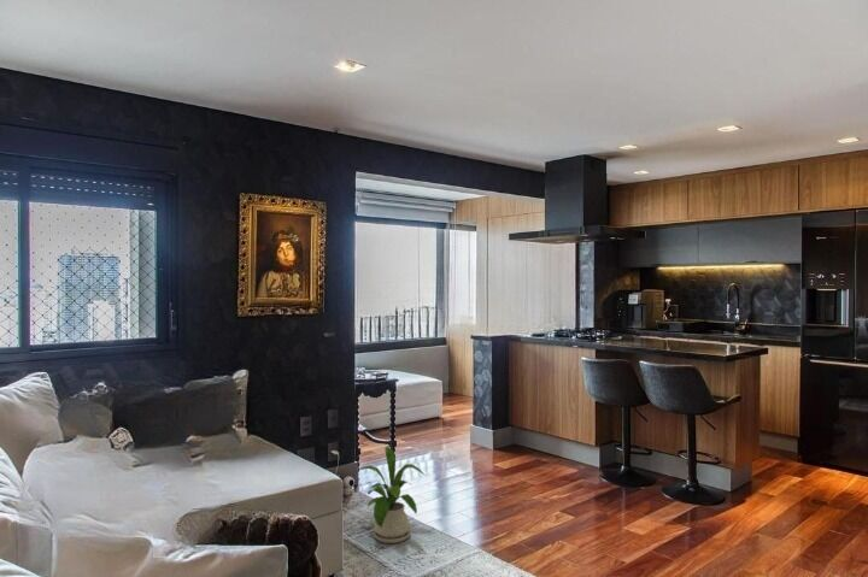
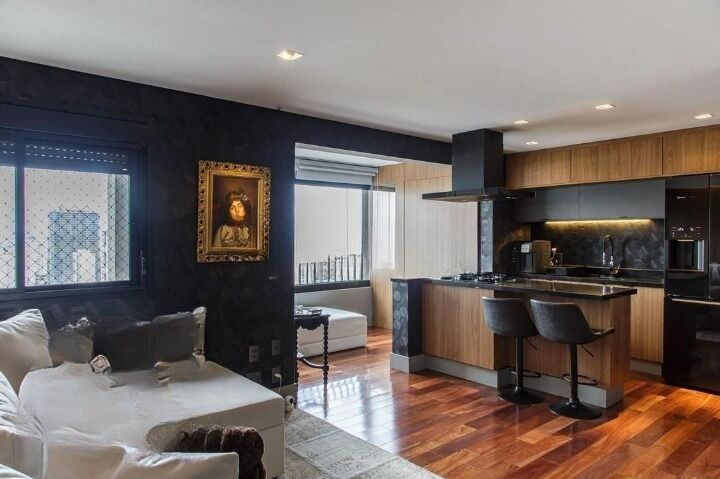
- house plant (387, 497)
